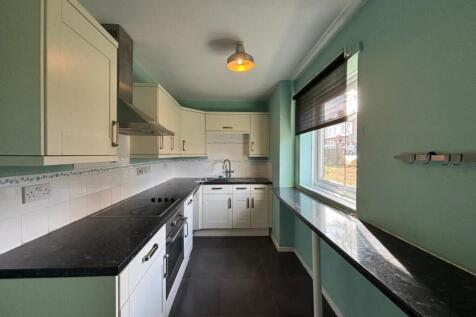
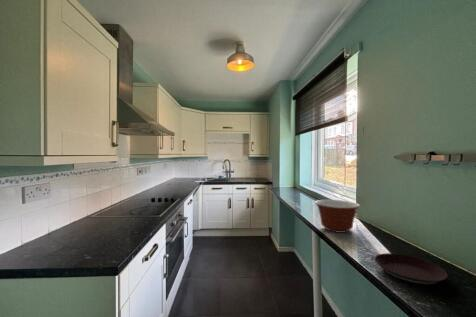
+ plate (408, 269)
+ mixing bowl (336, 216)
